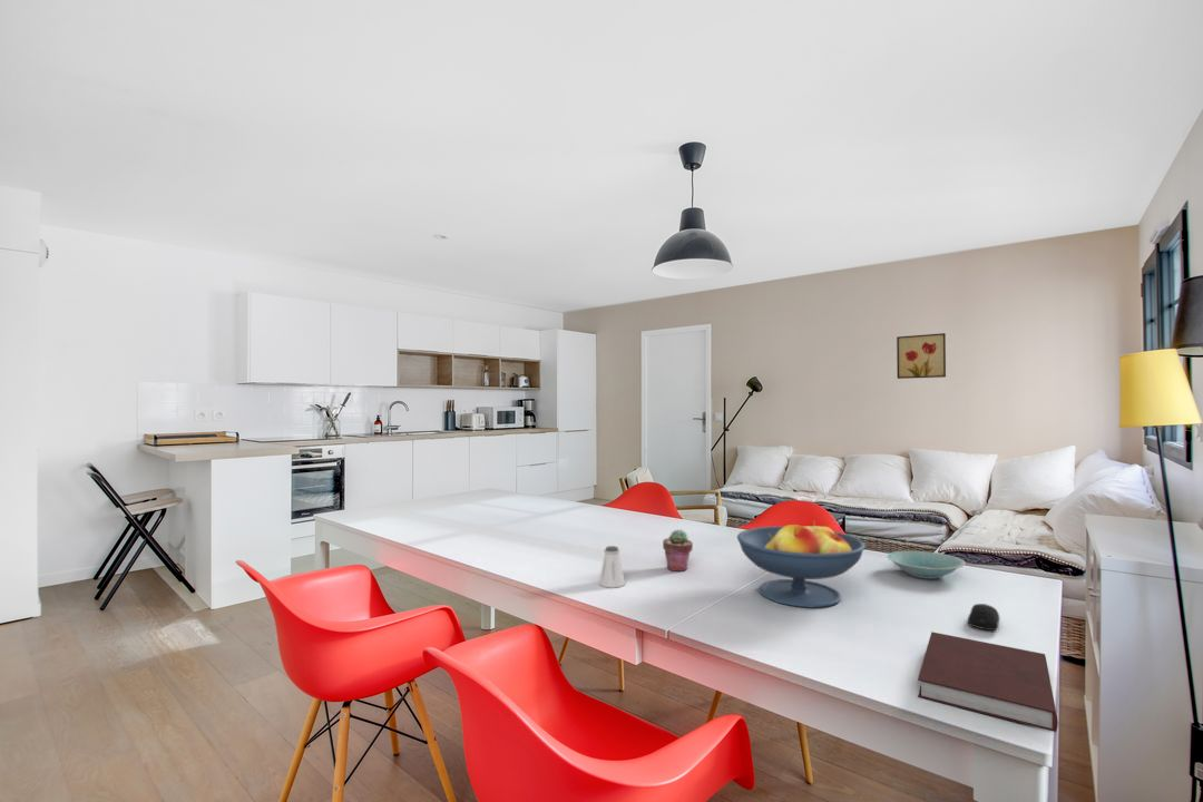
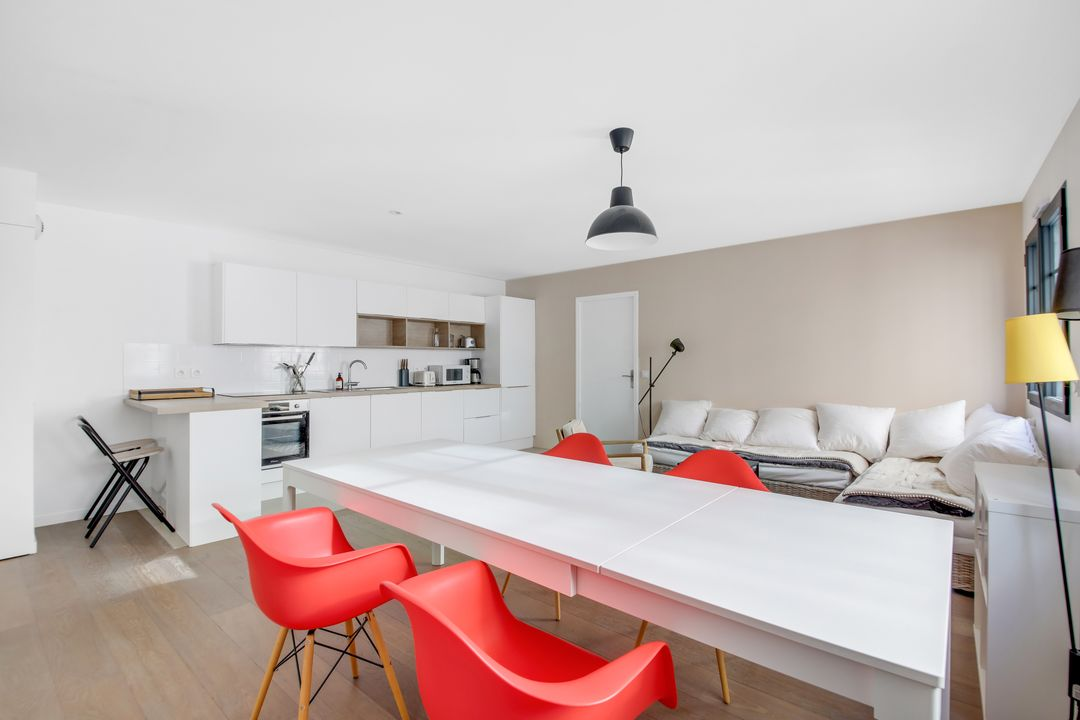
- fruit bowl (799, 556)
- computer mouse (984, 615)
- bowl (925, 566)
- potted succulent (677, 549)
- wall art (920, 356)
- saltshaker (612, 565)
- notebook (985, 674)
